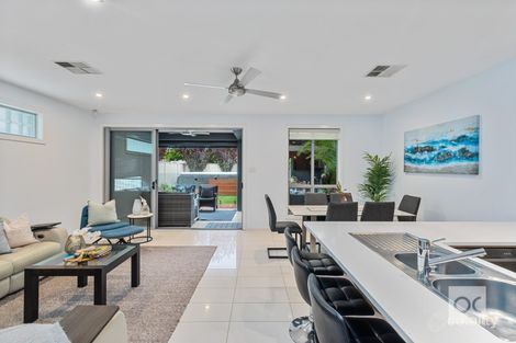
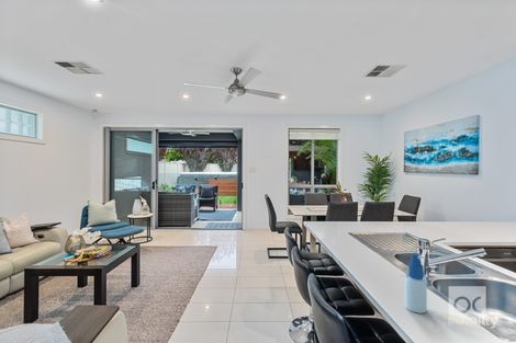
+ spray bottle (415, 281)
